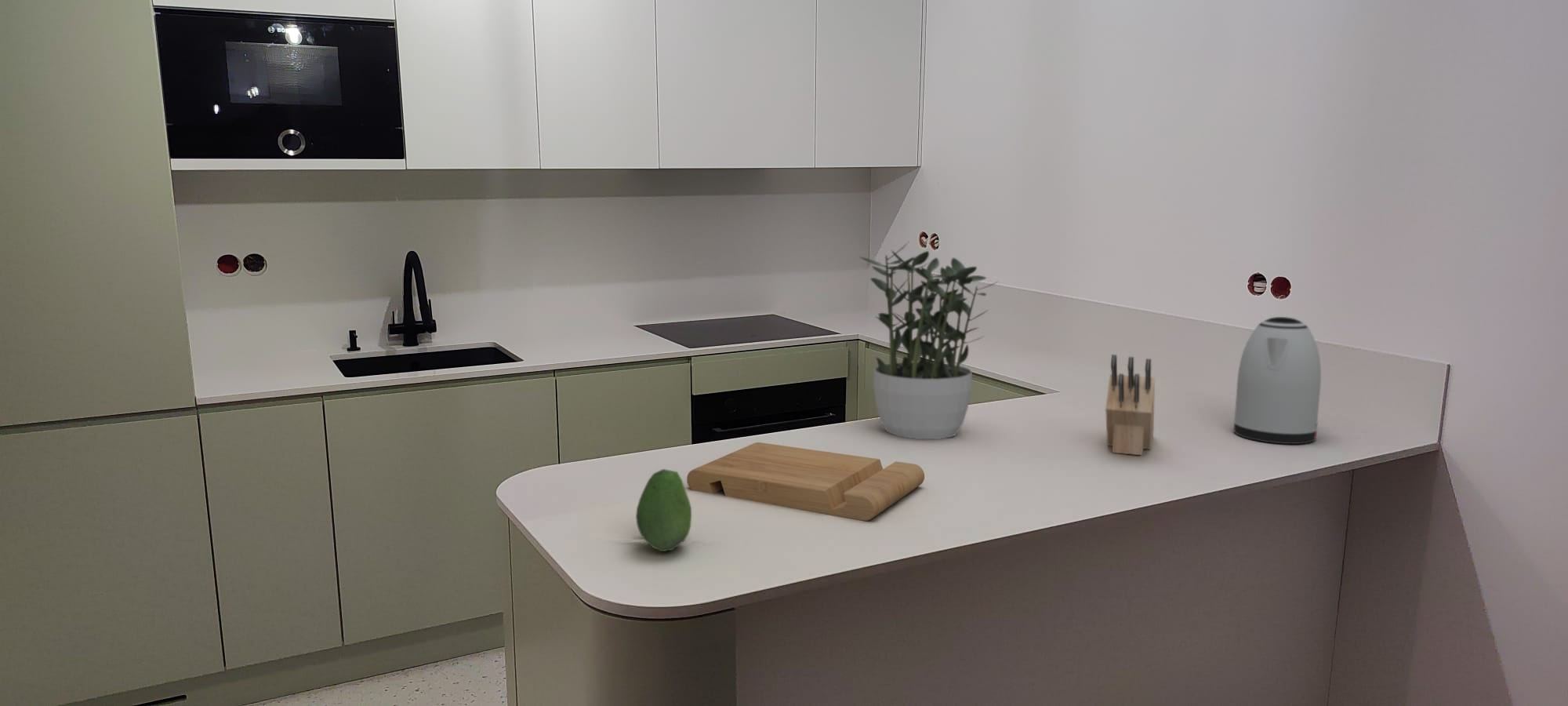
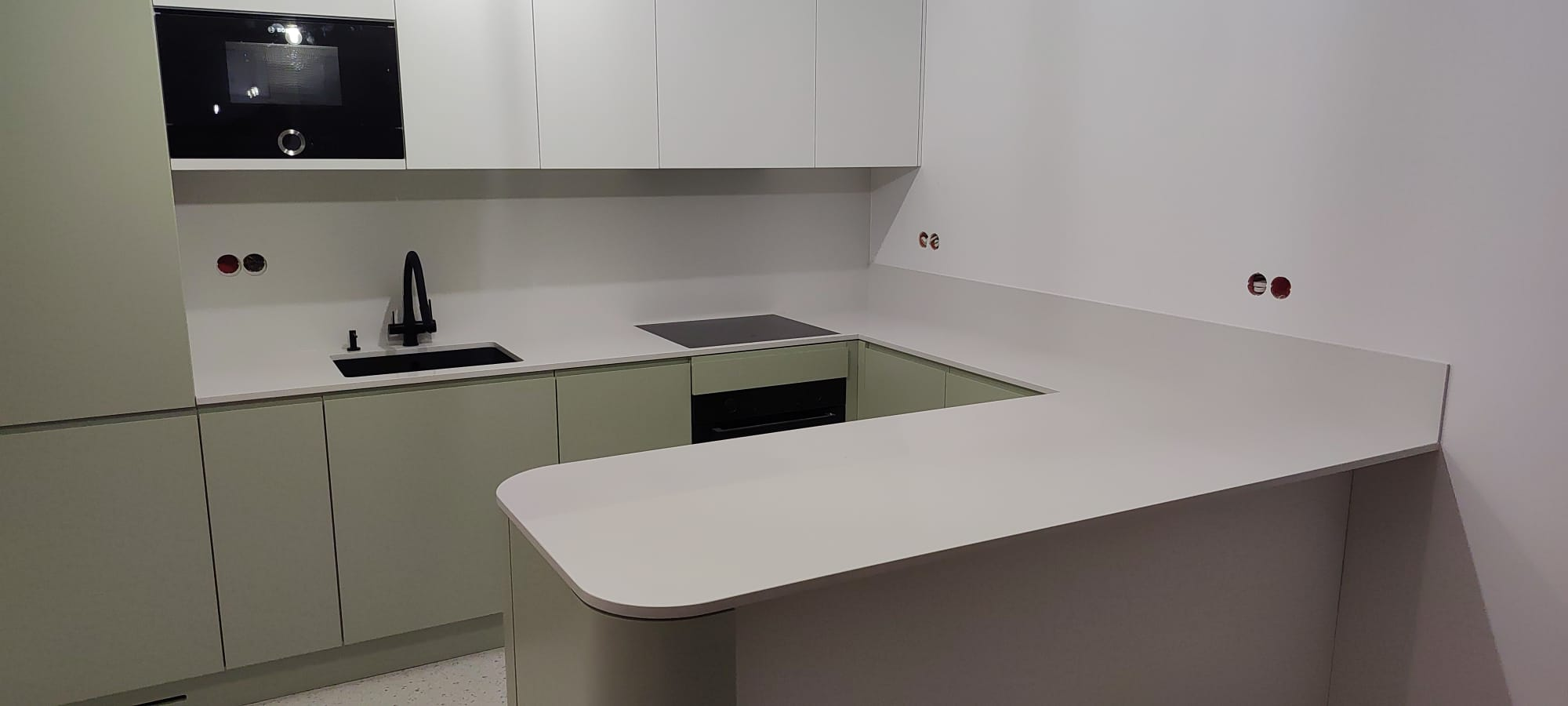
- kettle (1281, 374)
- potted plant (926, 337)
- fruit (663, 509)
- knife block (1131, 398)
- cutting board (806, 478)
